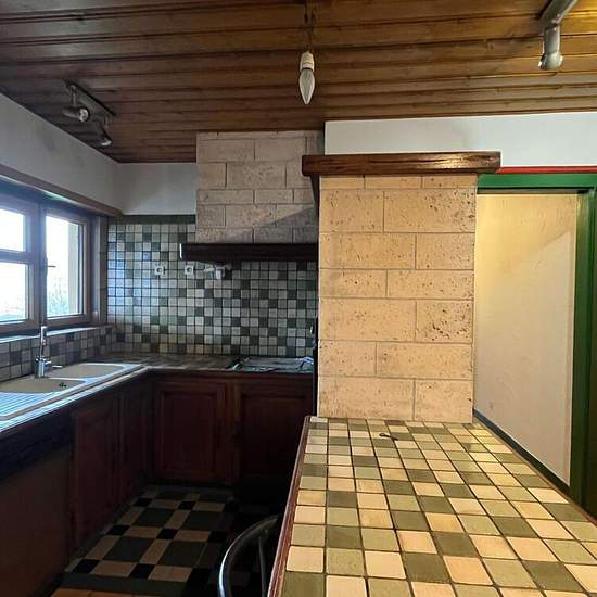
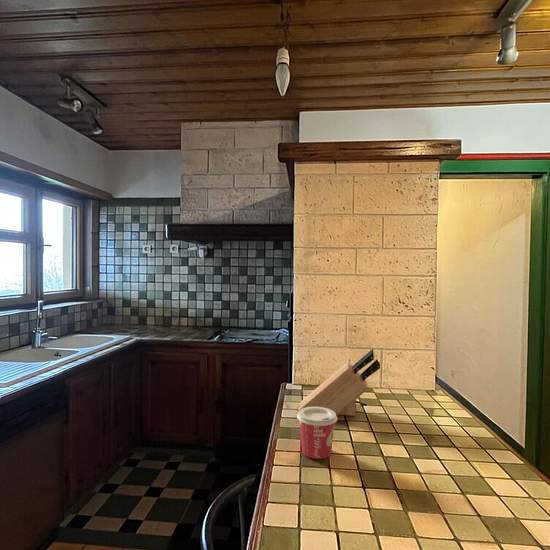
+ knife block (339, 380)
+ cup (316, 432)
